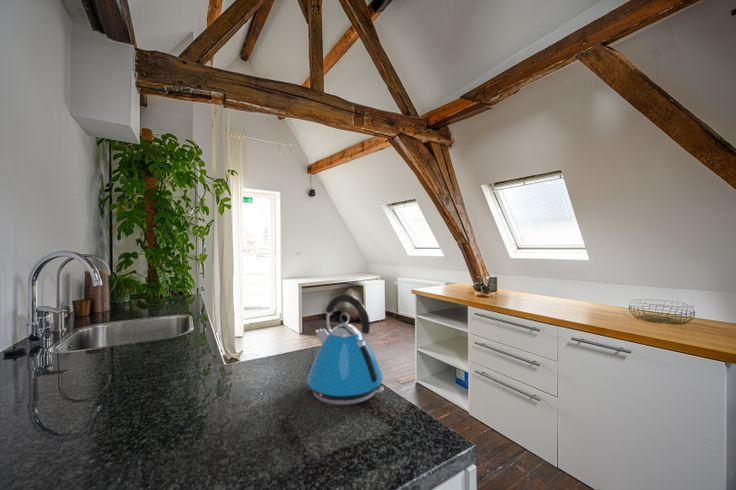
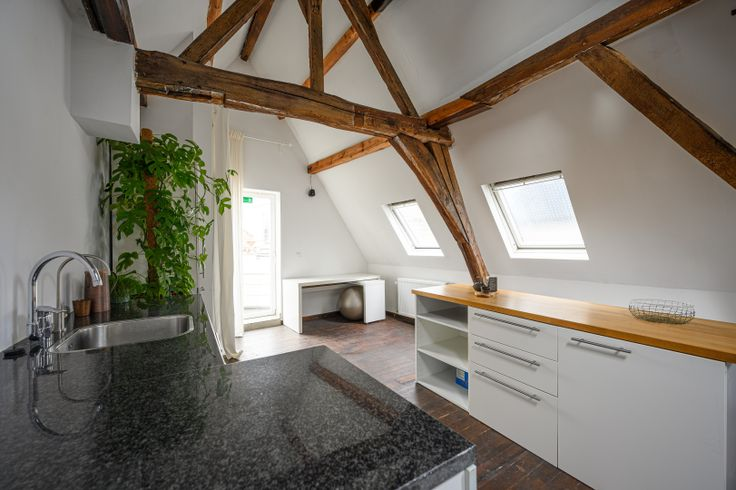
- kettle (347, 341)
